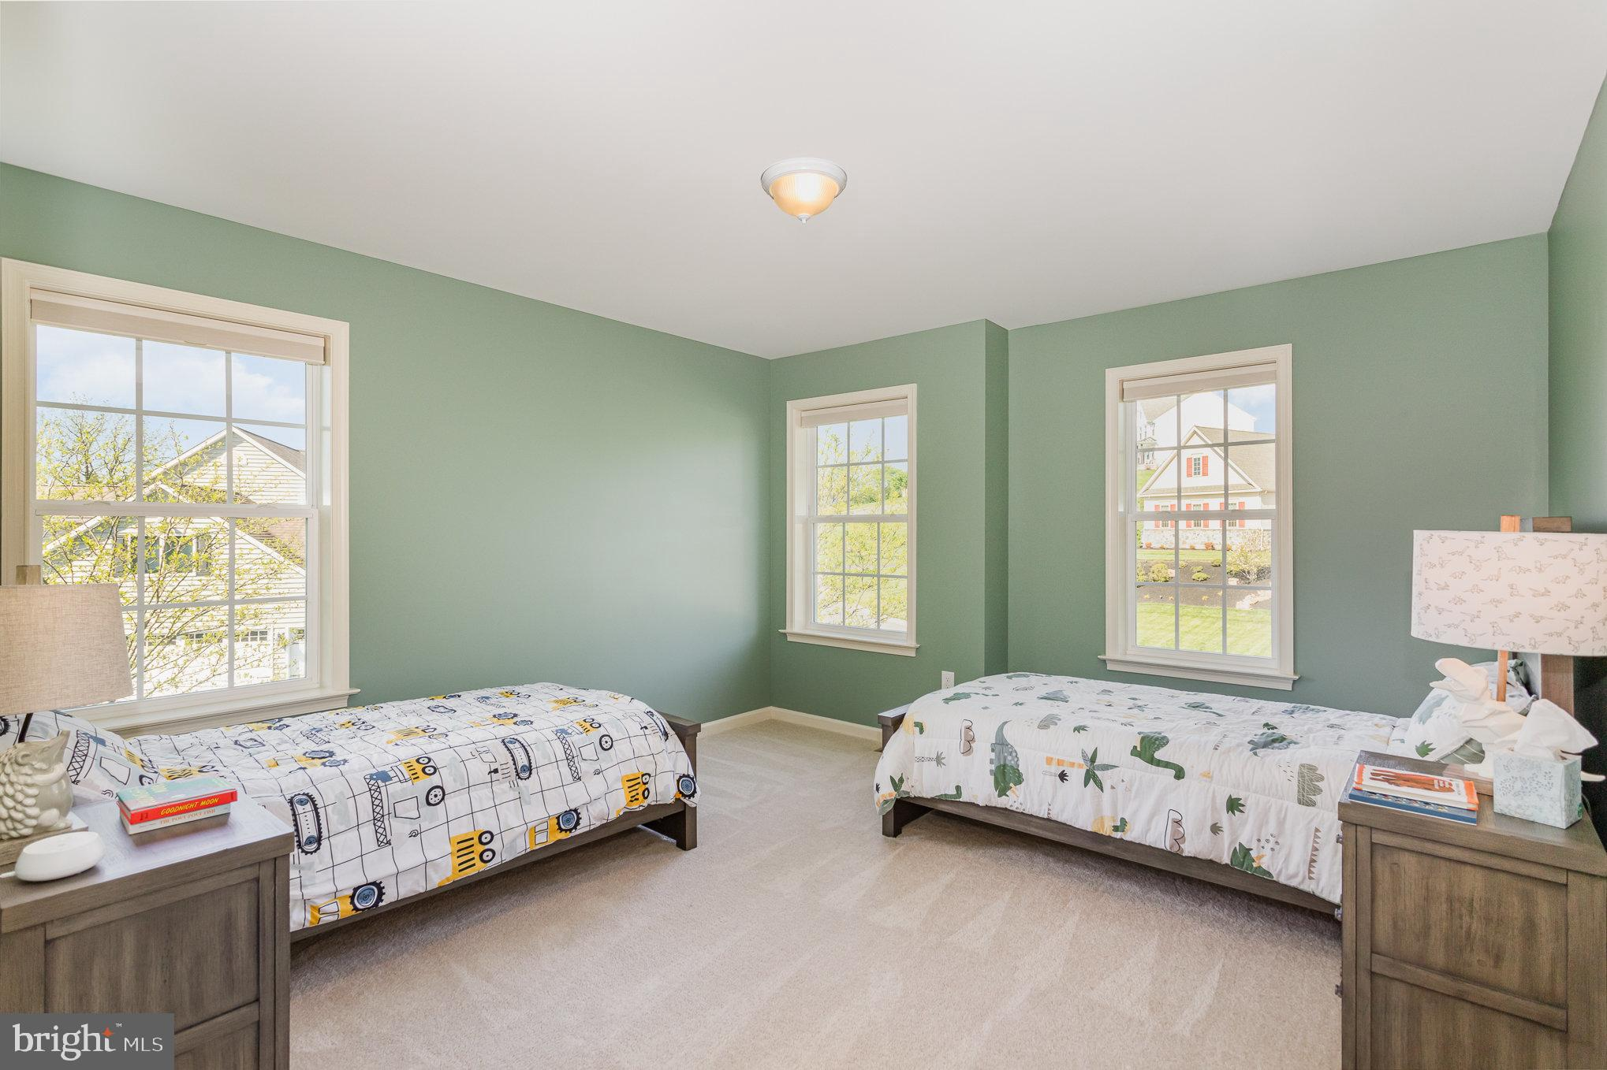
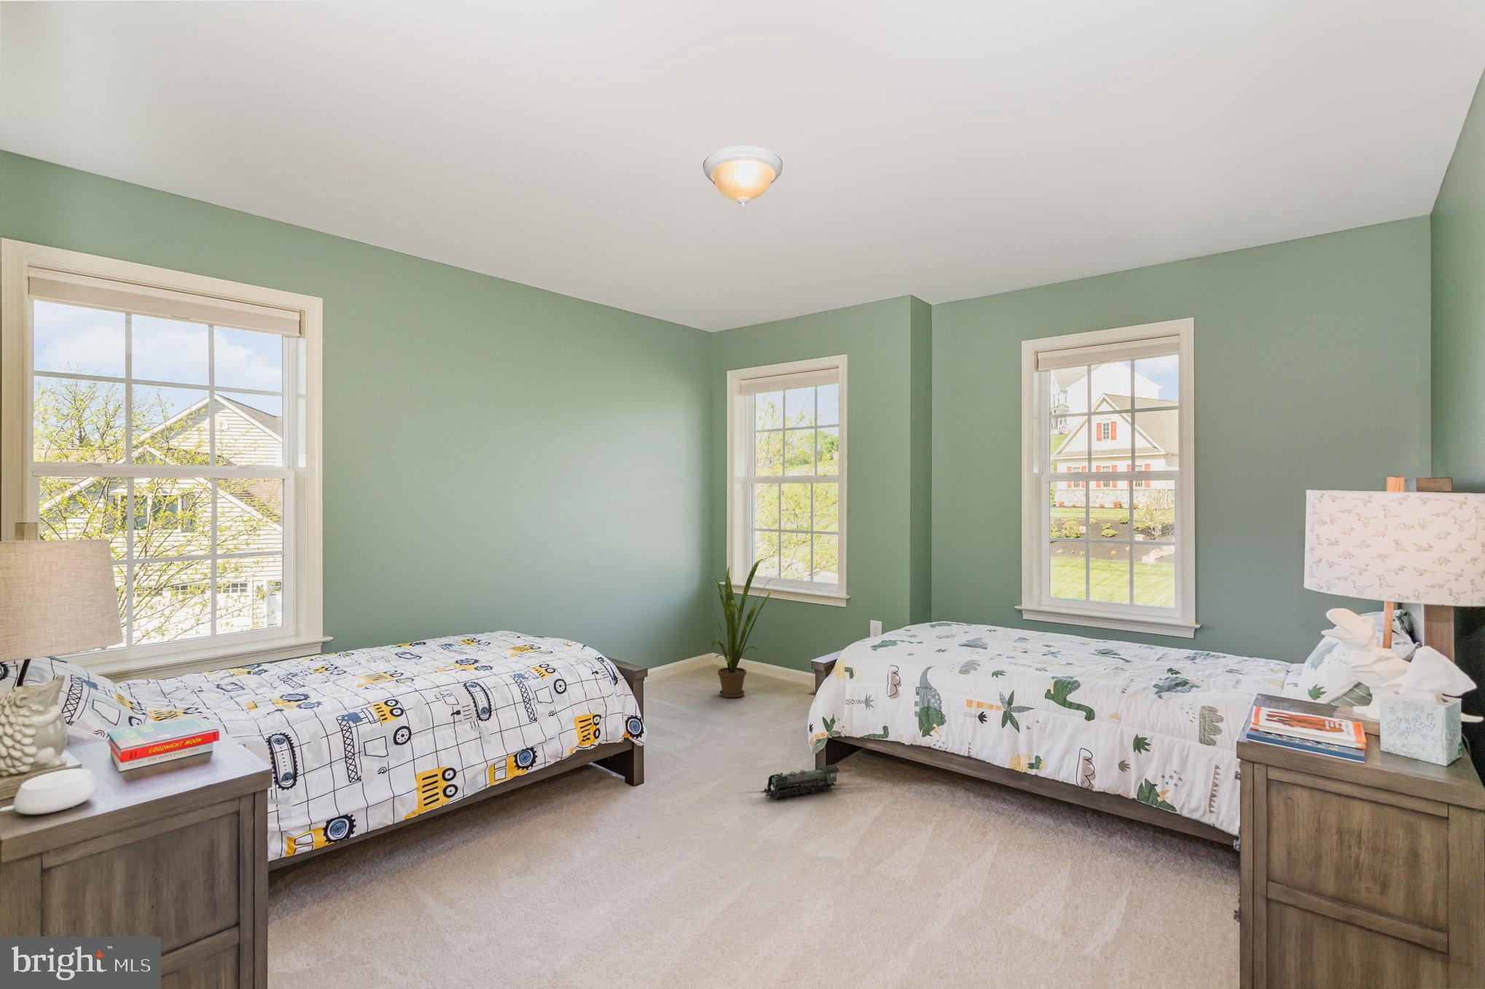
+ house plant (734, 626)
+ toy train (800, 781)
